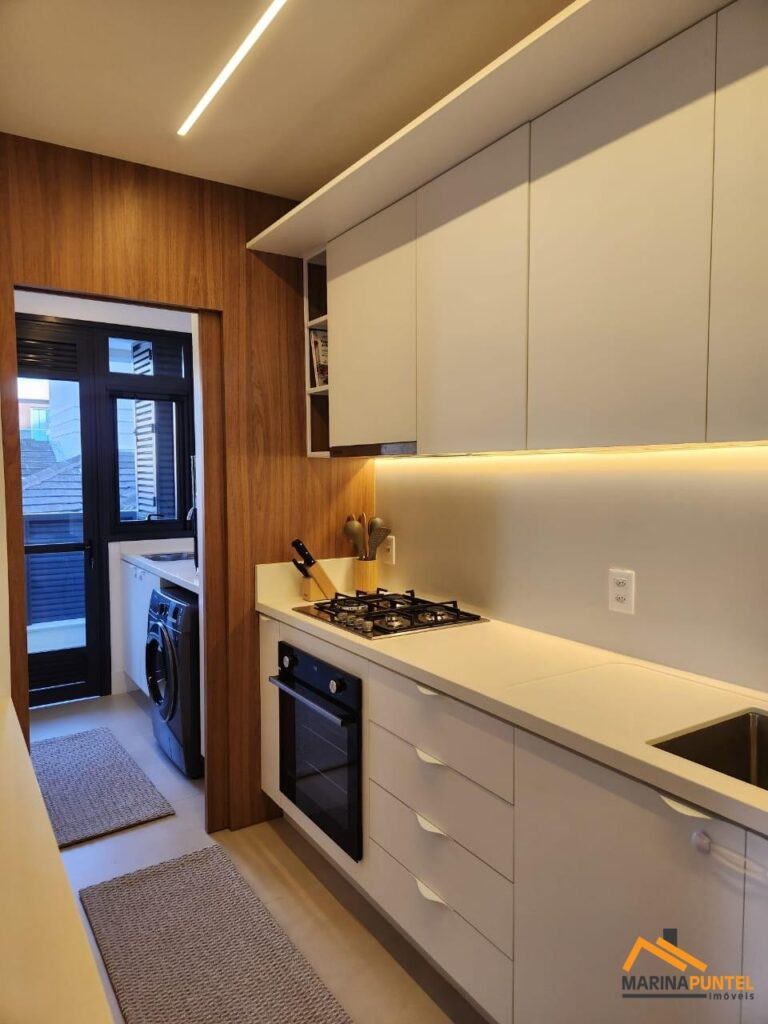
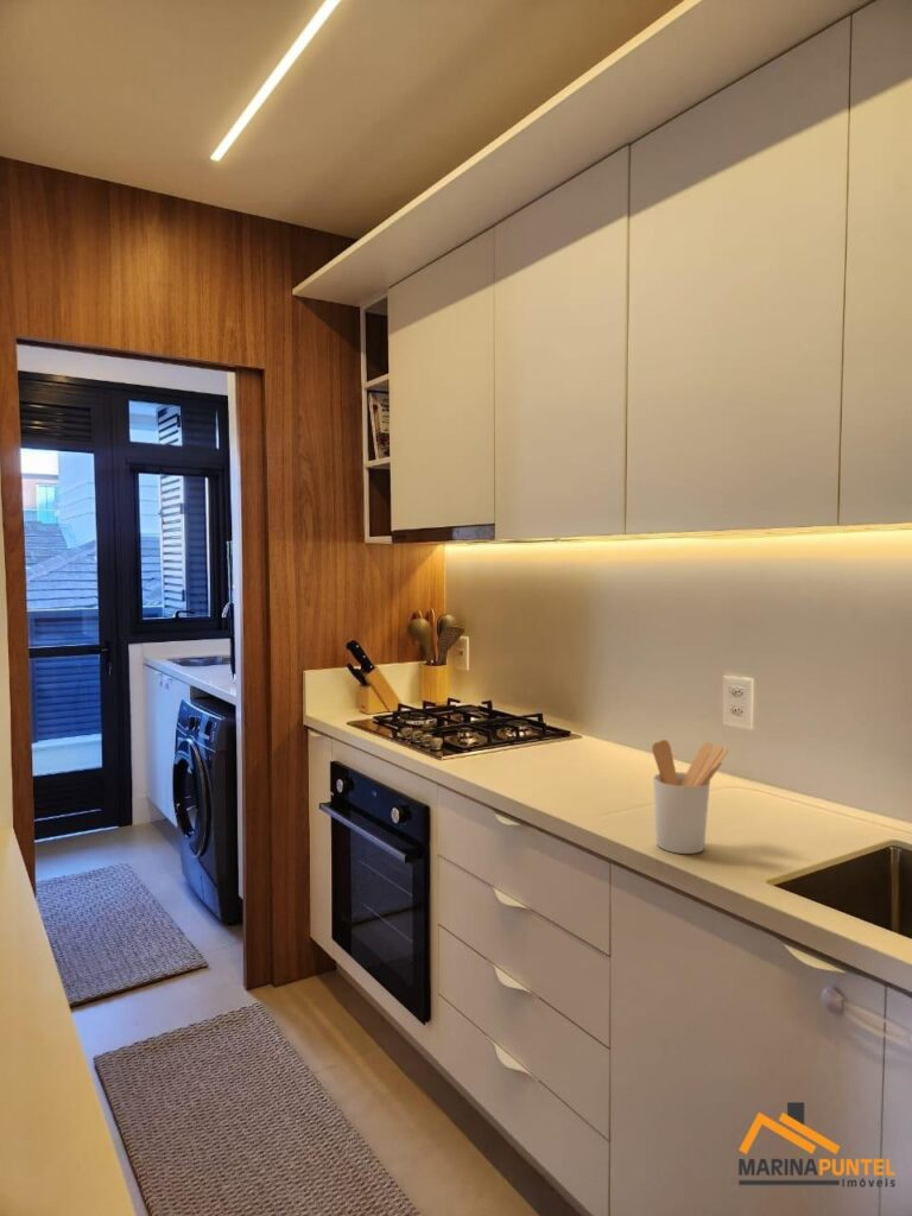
+ utensil holder (691, 793)
